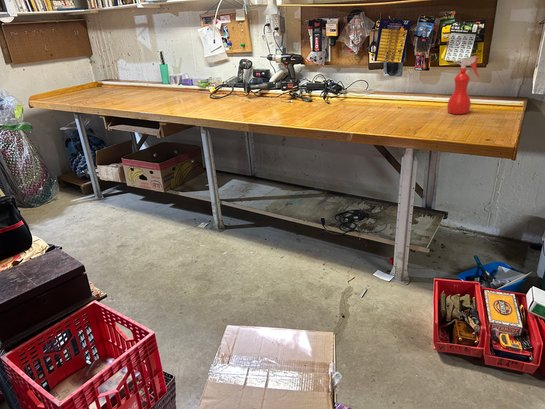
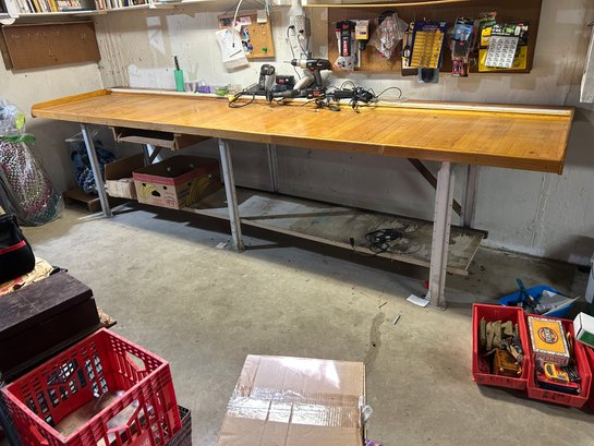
- spray bottle (464, 85)
